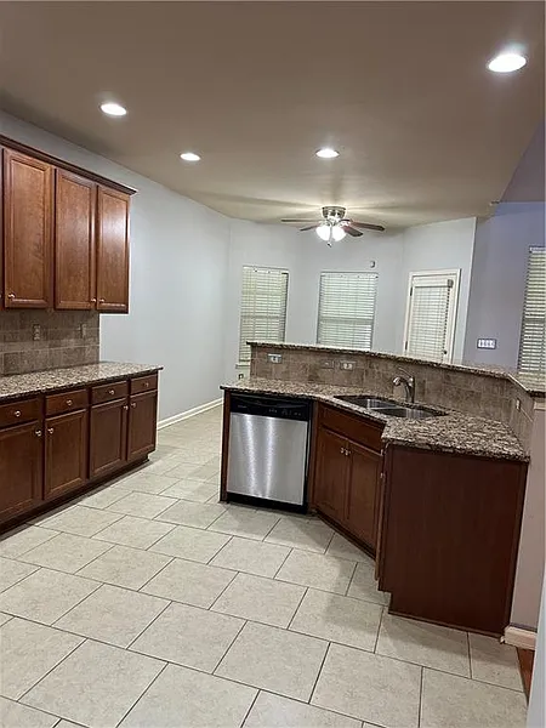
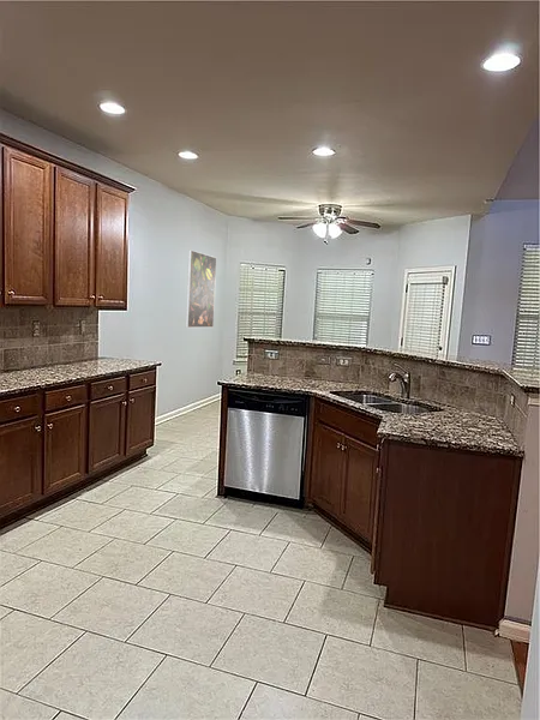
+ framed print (202, 290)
